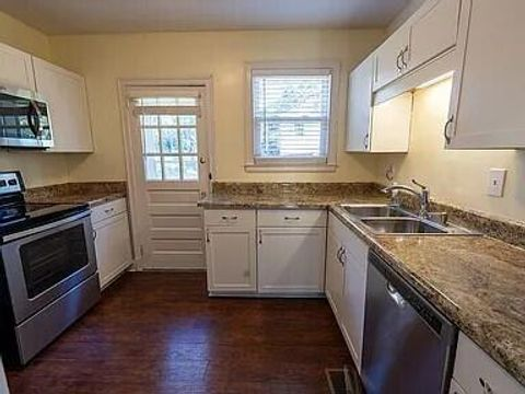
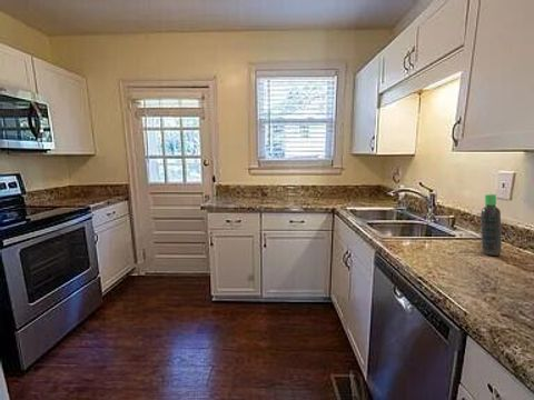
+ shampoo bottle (492, 224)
